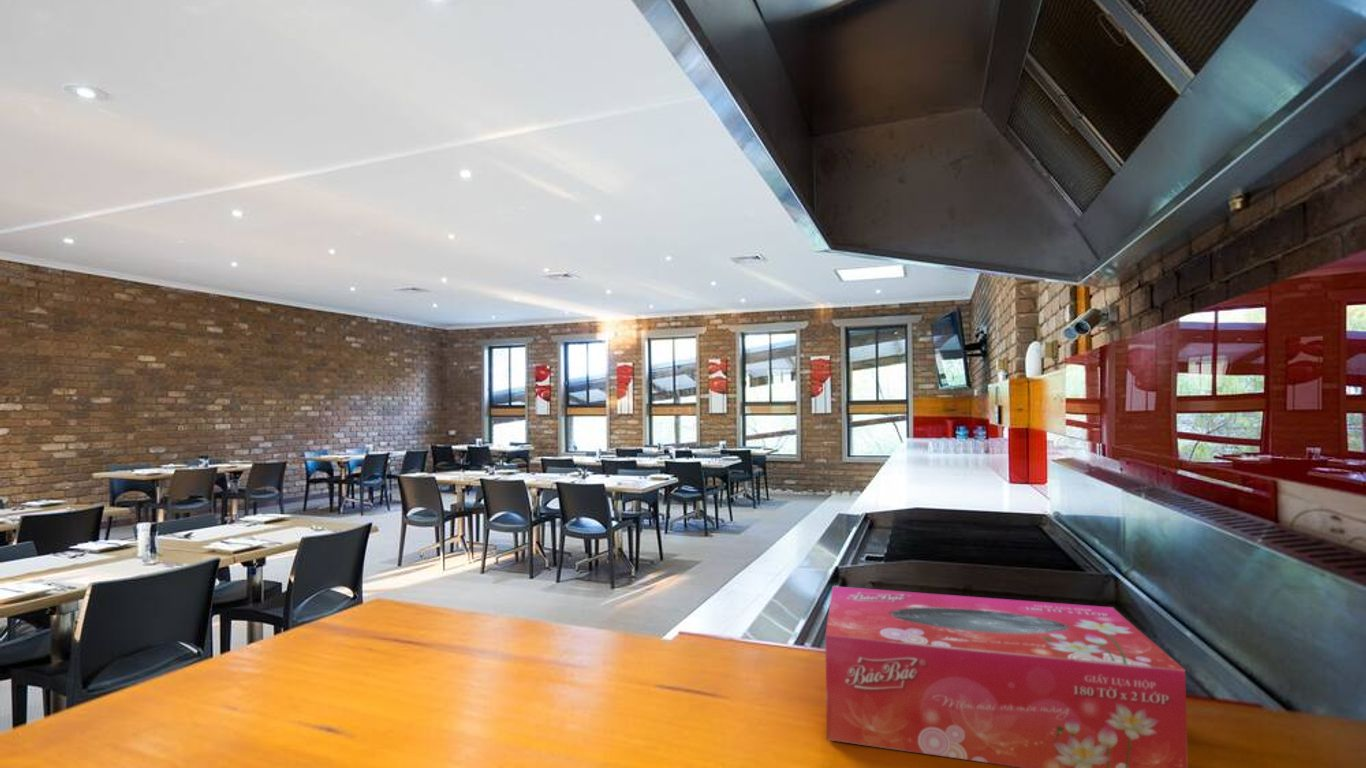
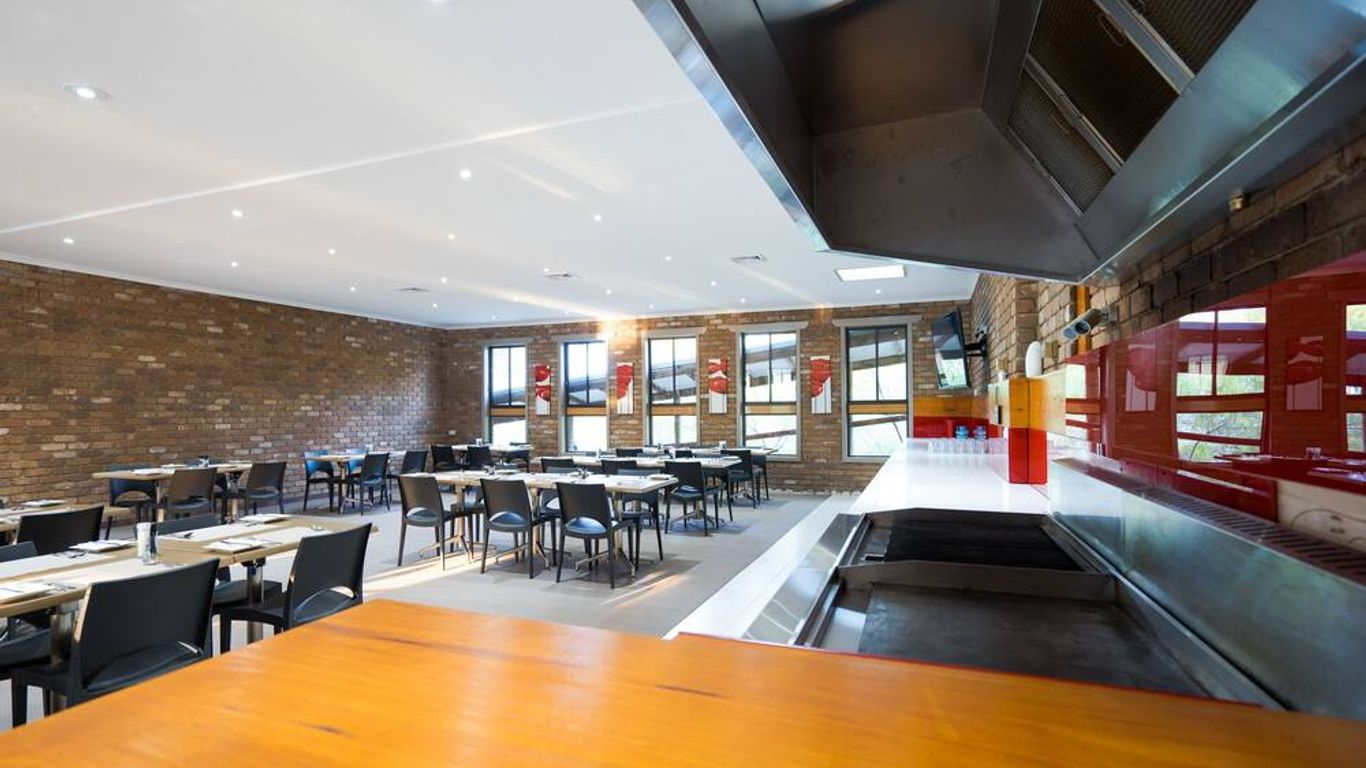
- tissue box (977, 669)
